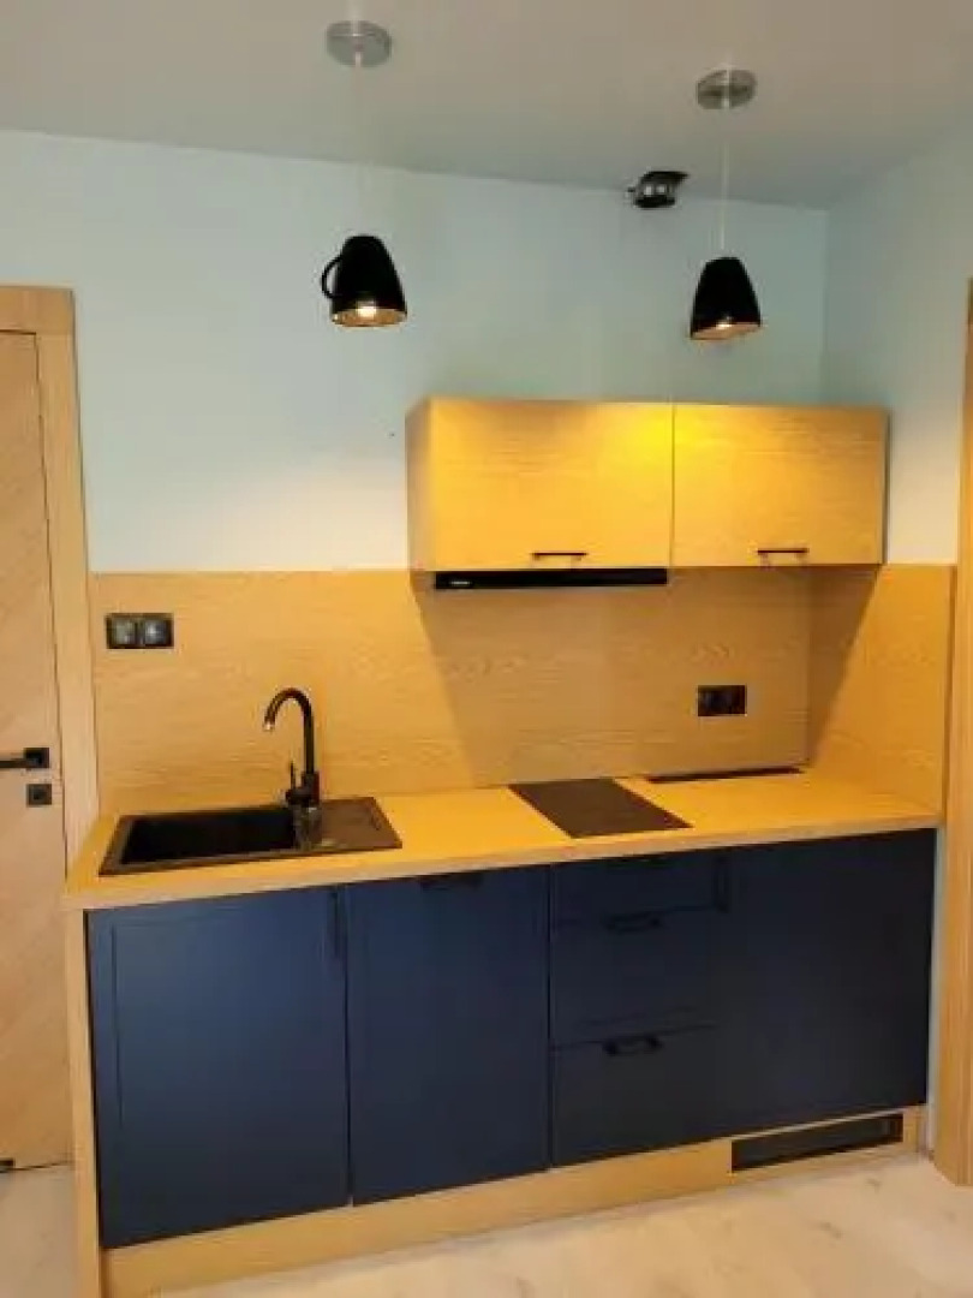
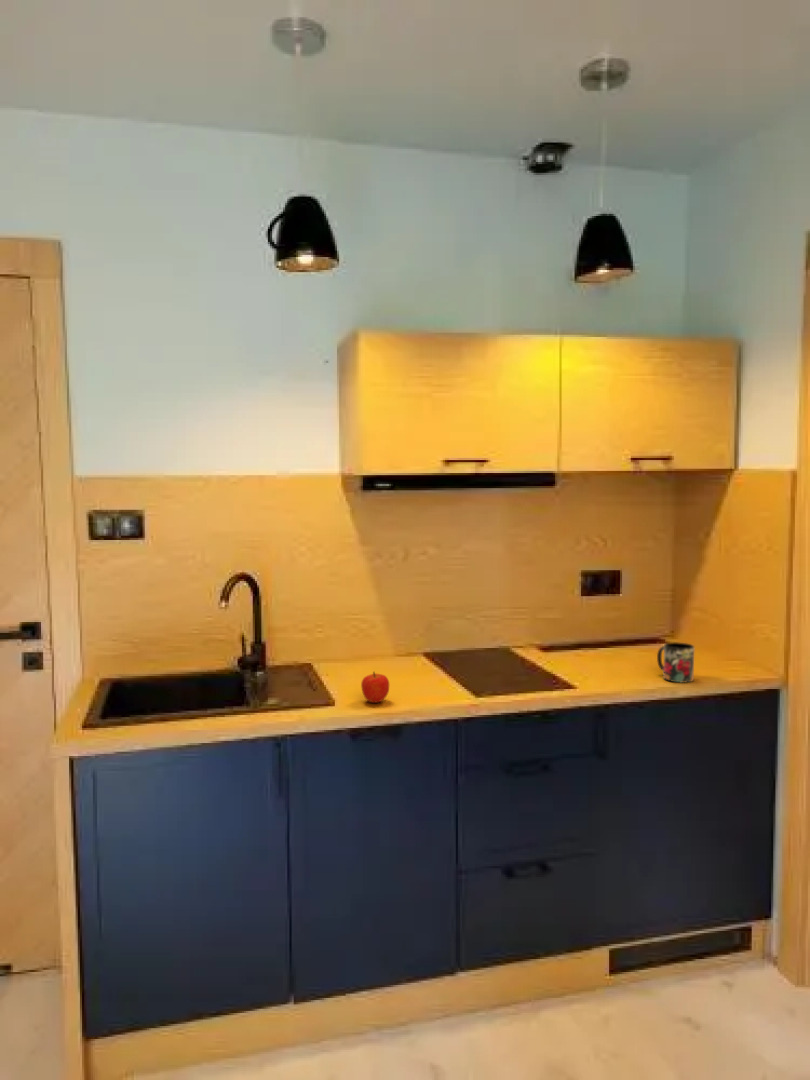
+ mug (673, 660)
+ fruit (375, 686)
